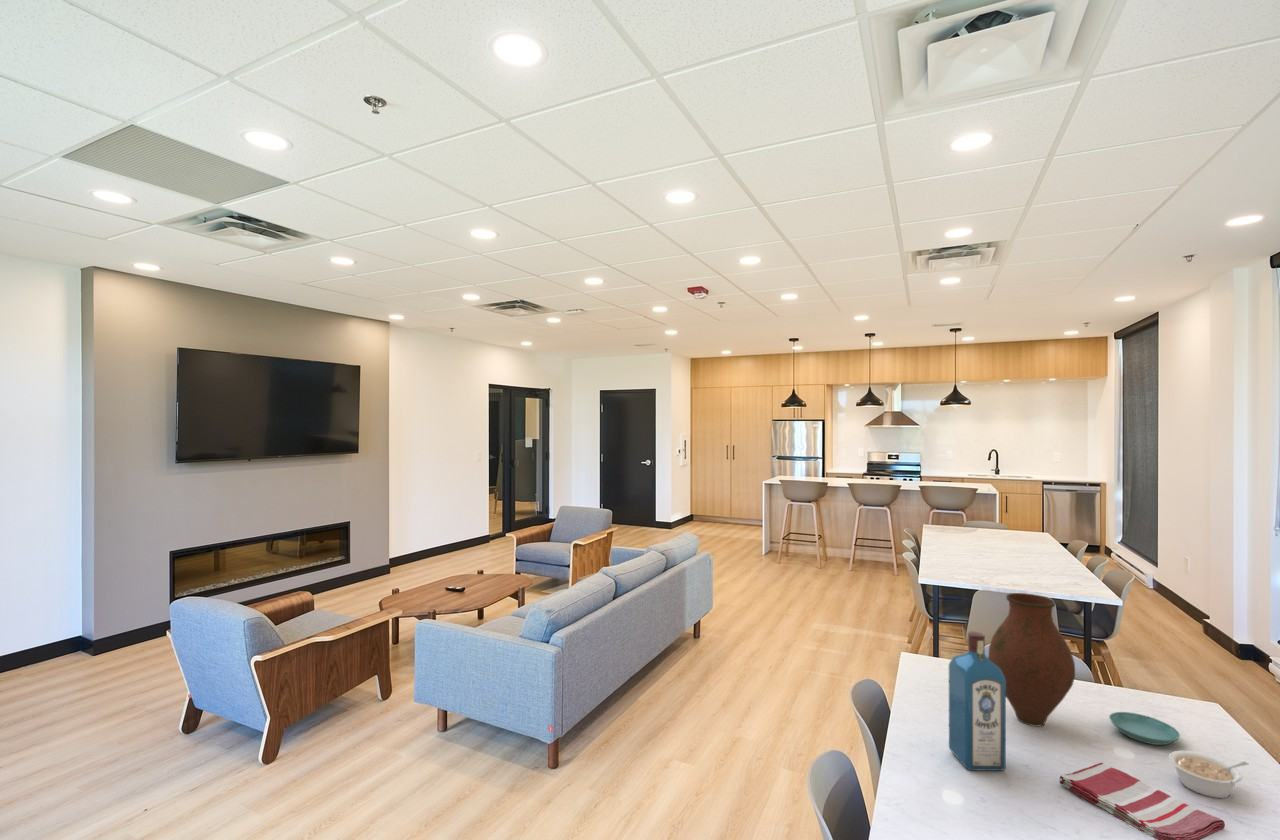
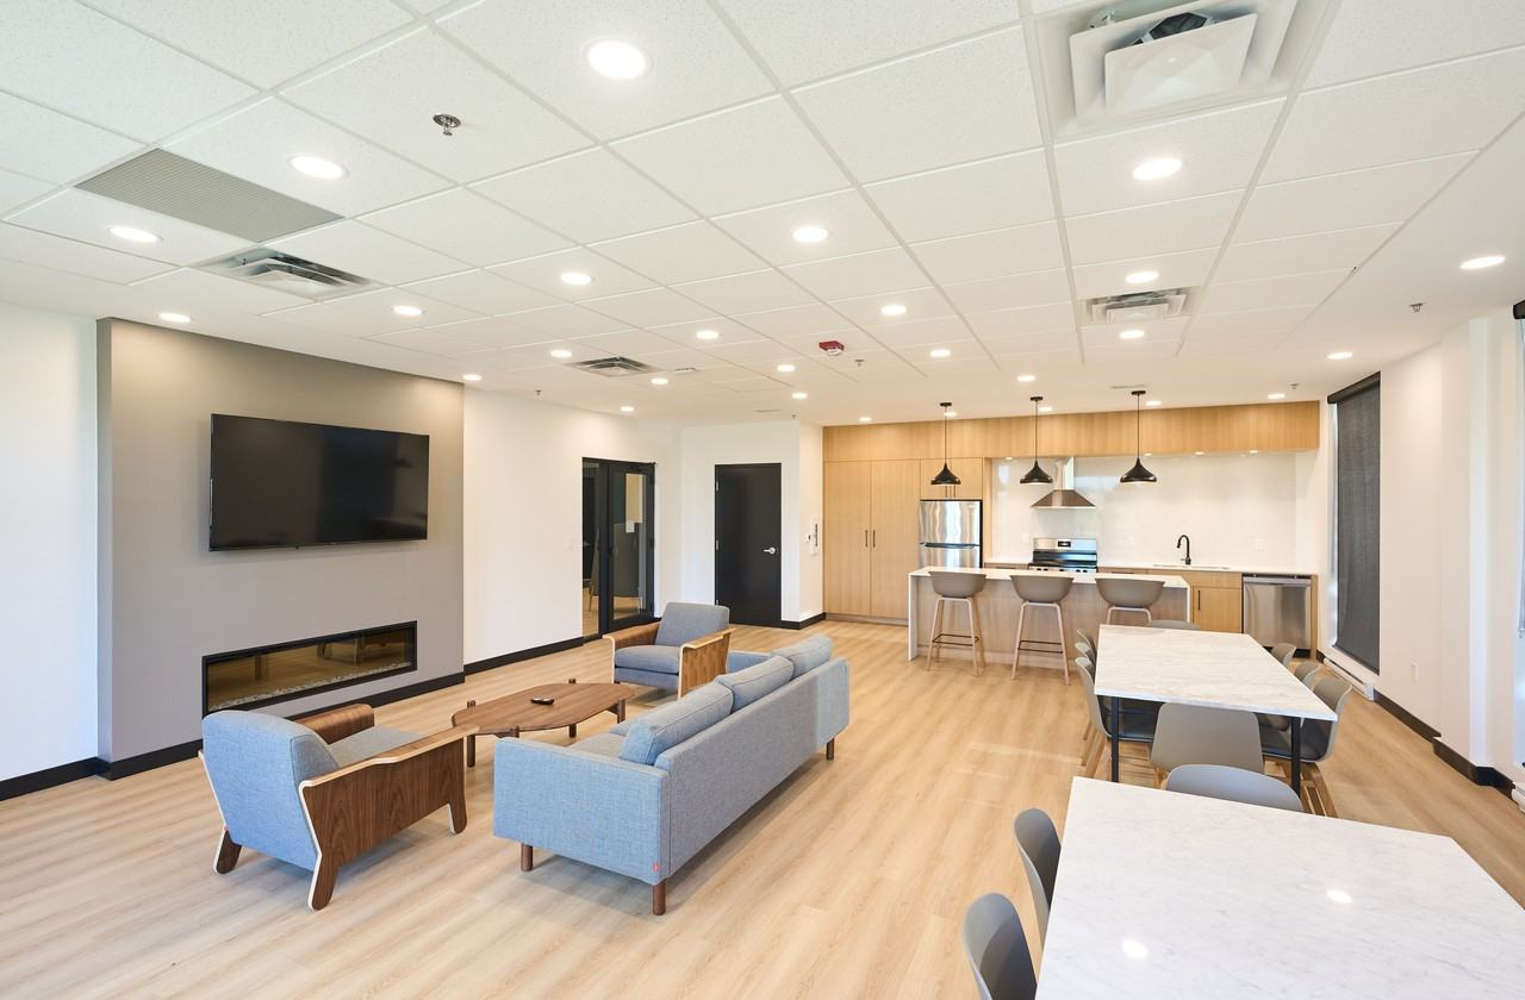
- liquor (976, 697)
- saucer (1143, 729)
- legume (1205, 773)
- vase (1030, 659)
- dish towel (1136, 799)
